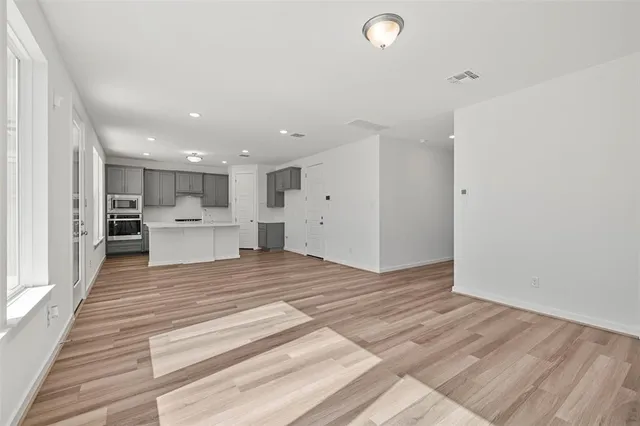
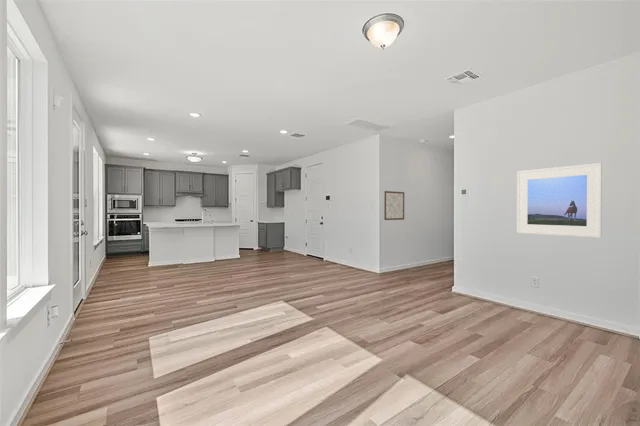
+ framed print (555, 201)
+ wall art (393, 205)
